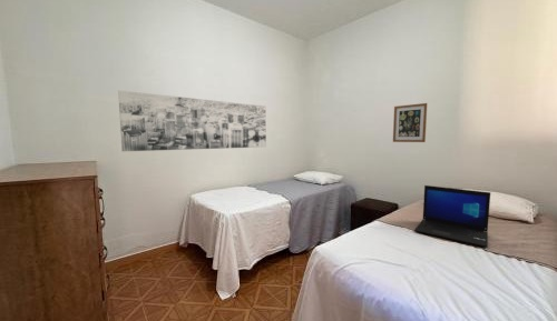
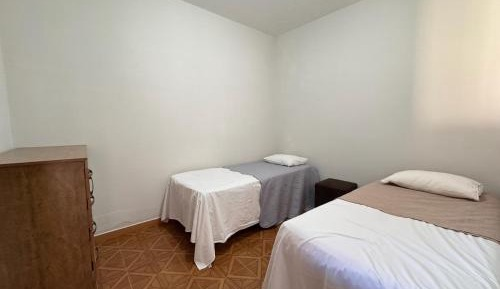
- wall art (409, 123)
- wall art (206, 124)
- laptop (451, 212)
